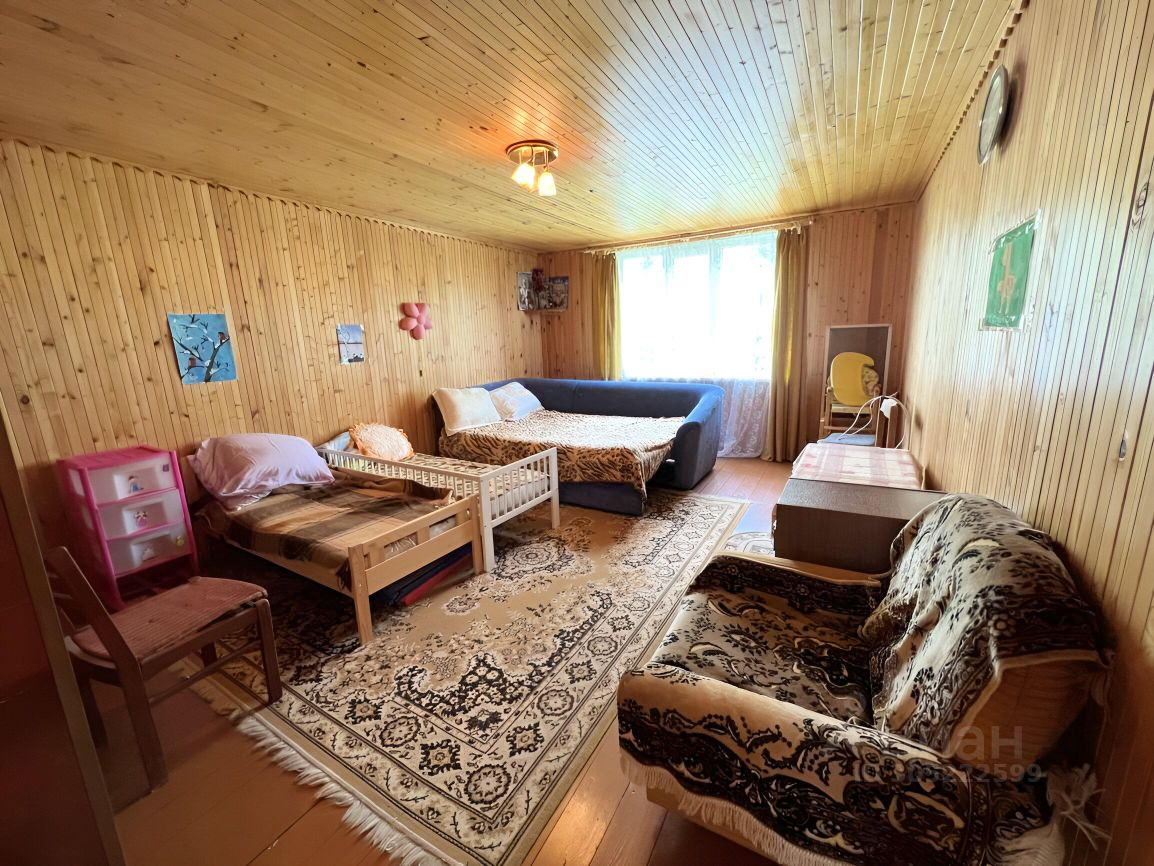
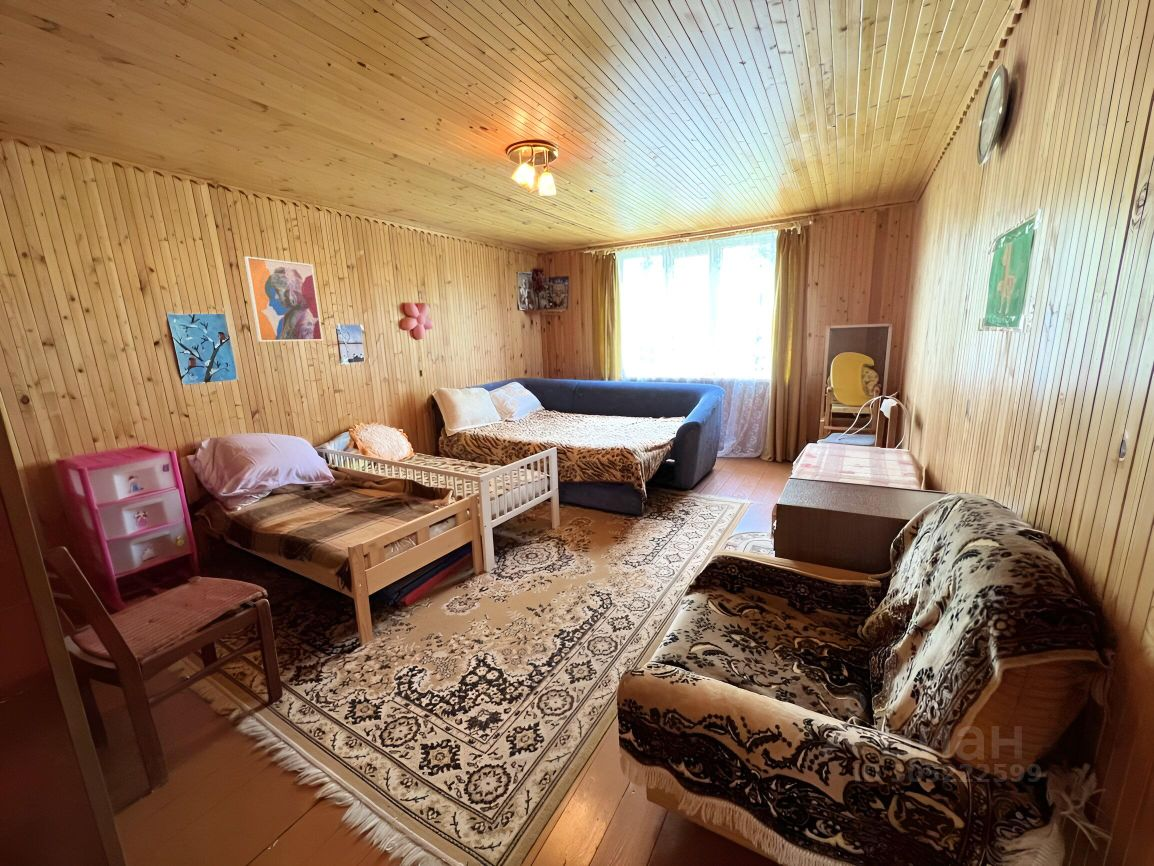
+ wall art (286, 301)
